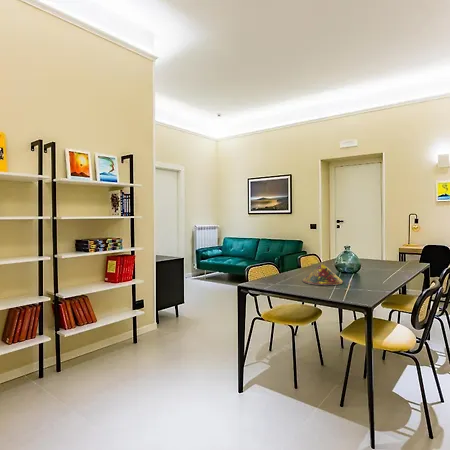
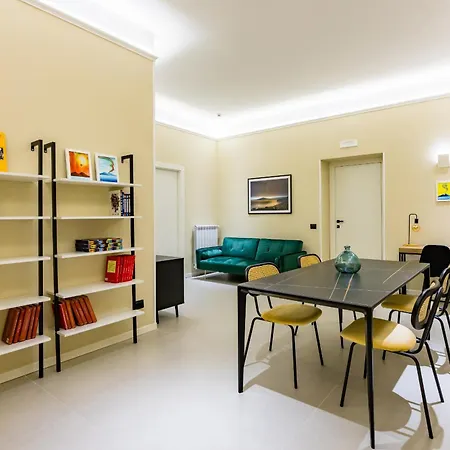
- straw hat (322, 272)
